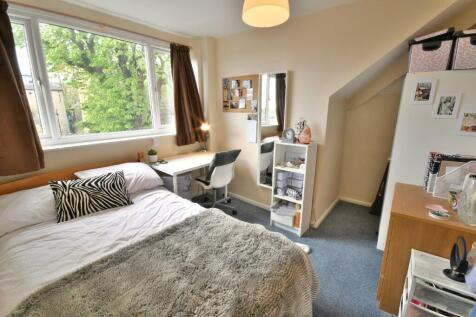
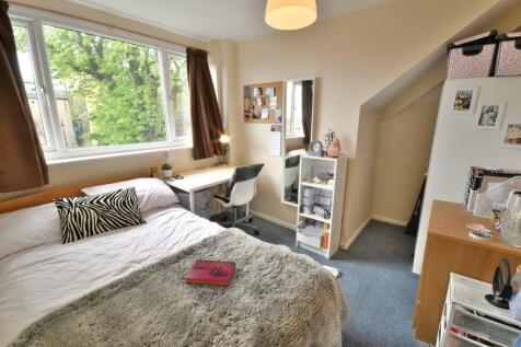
+ hardback book (211, 271)
